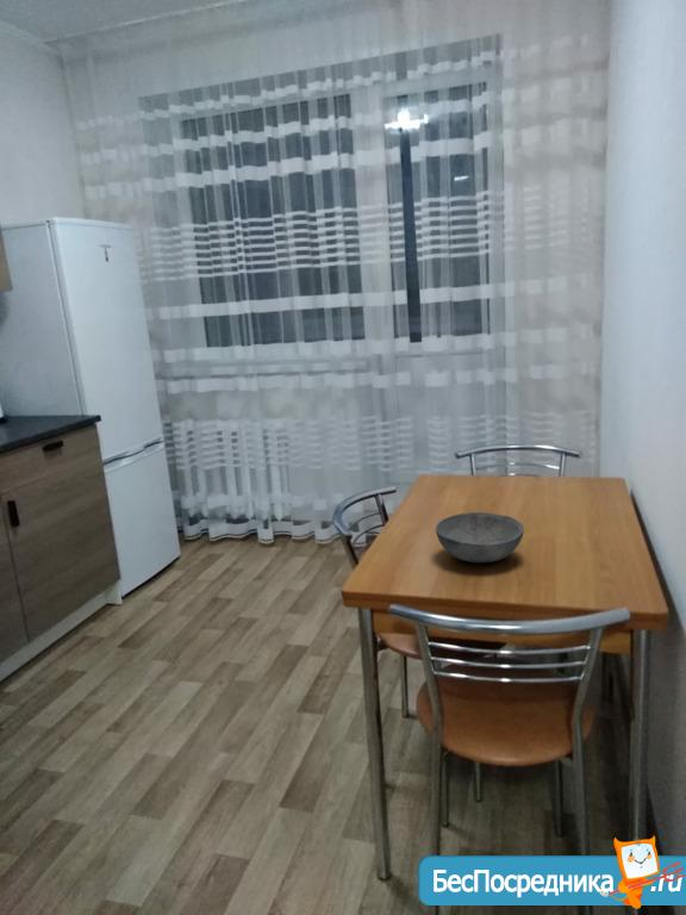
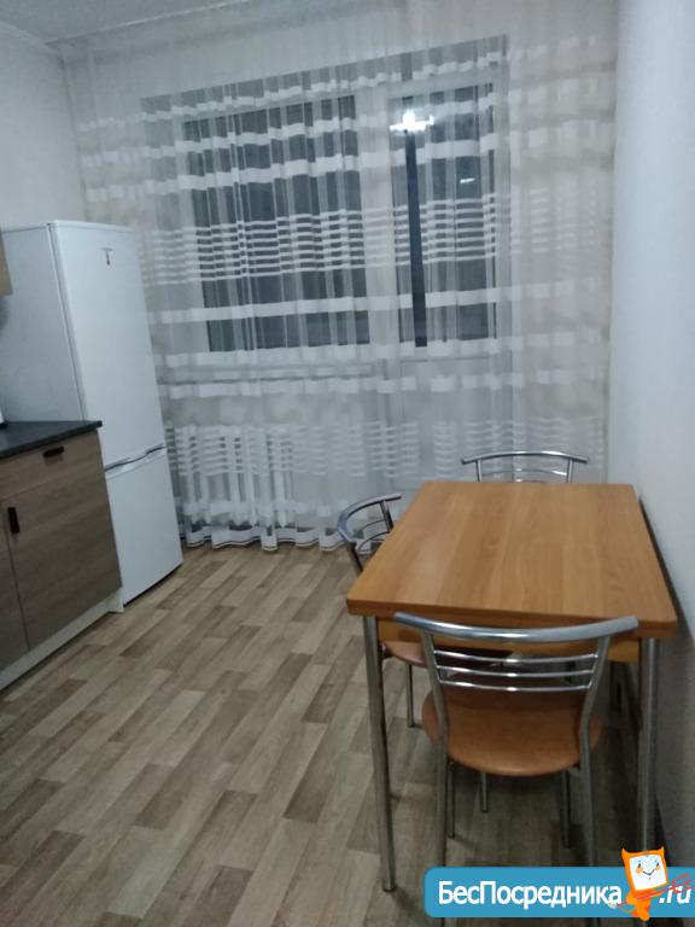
- bowl (479, 541)
